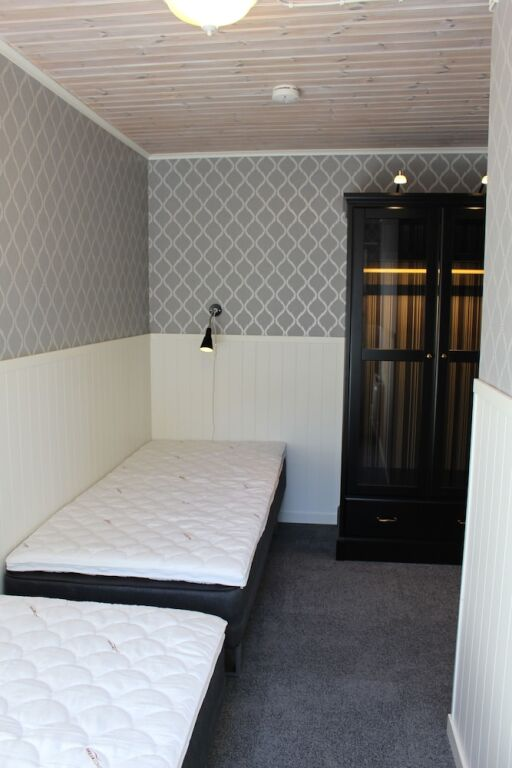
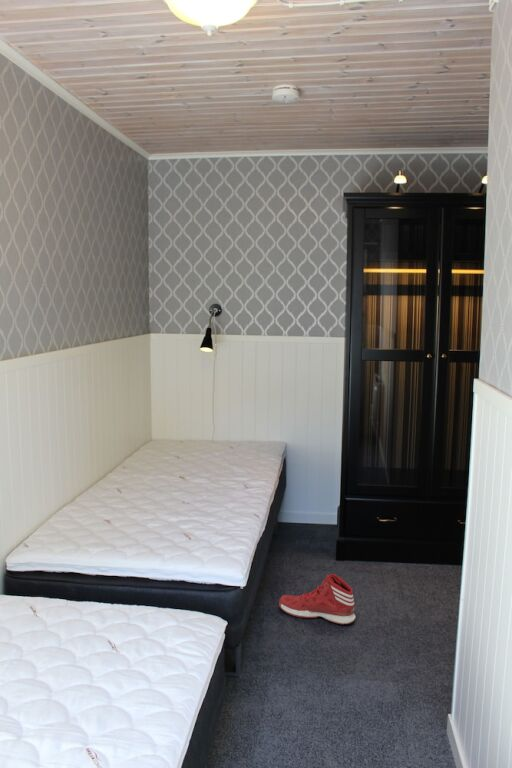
+ sneaker (316, 593)
